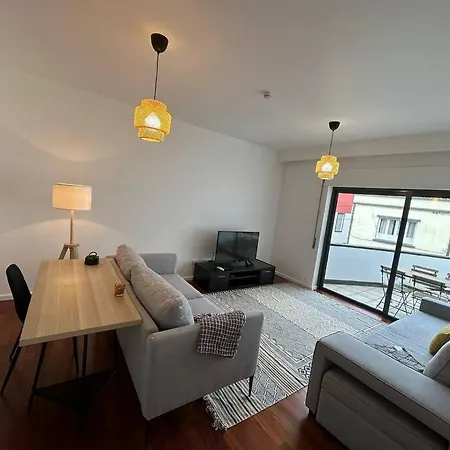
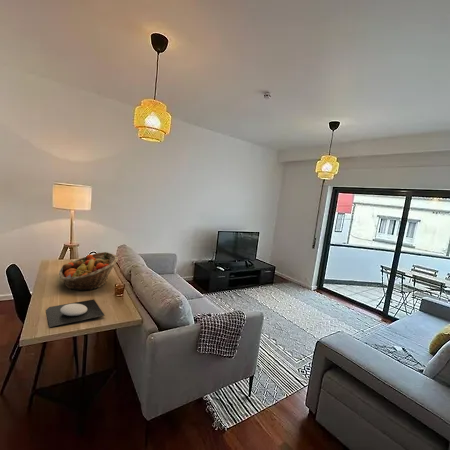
+ fruit basket (89, 269)
+ plate (74, 308)
